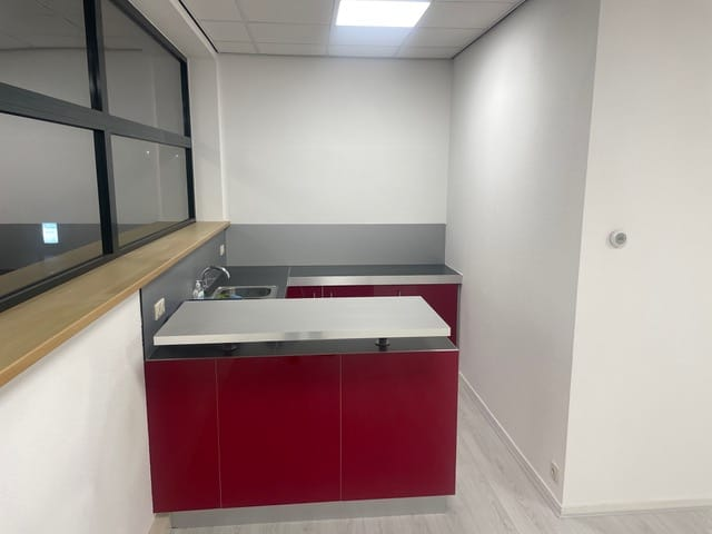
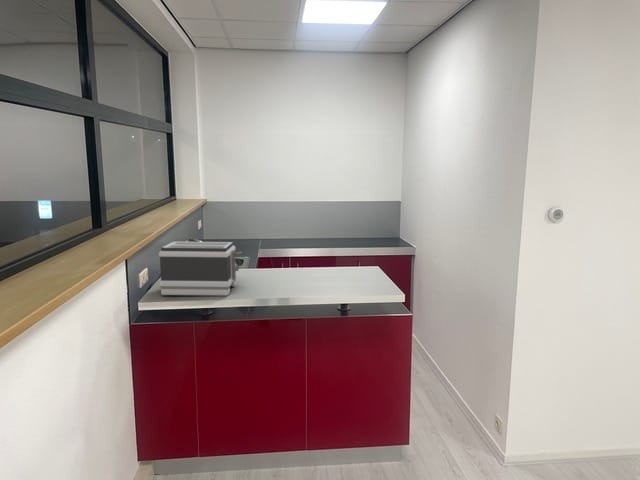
+ toaster (203, 267)
